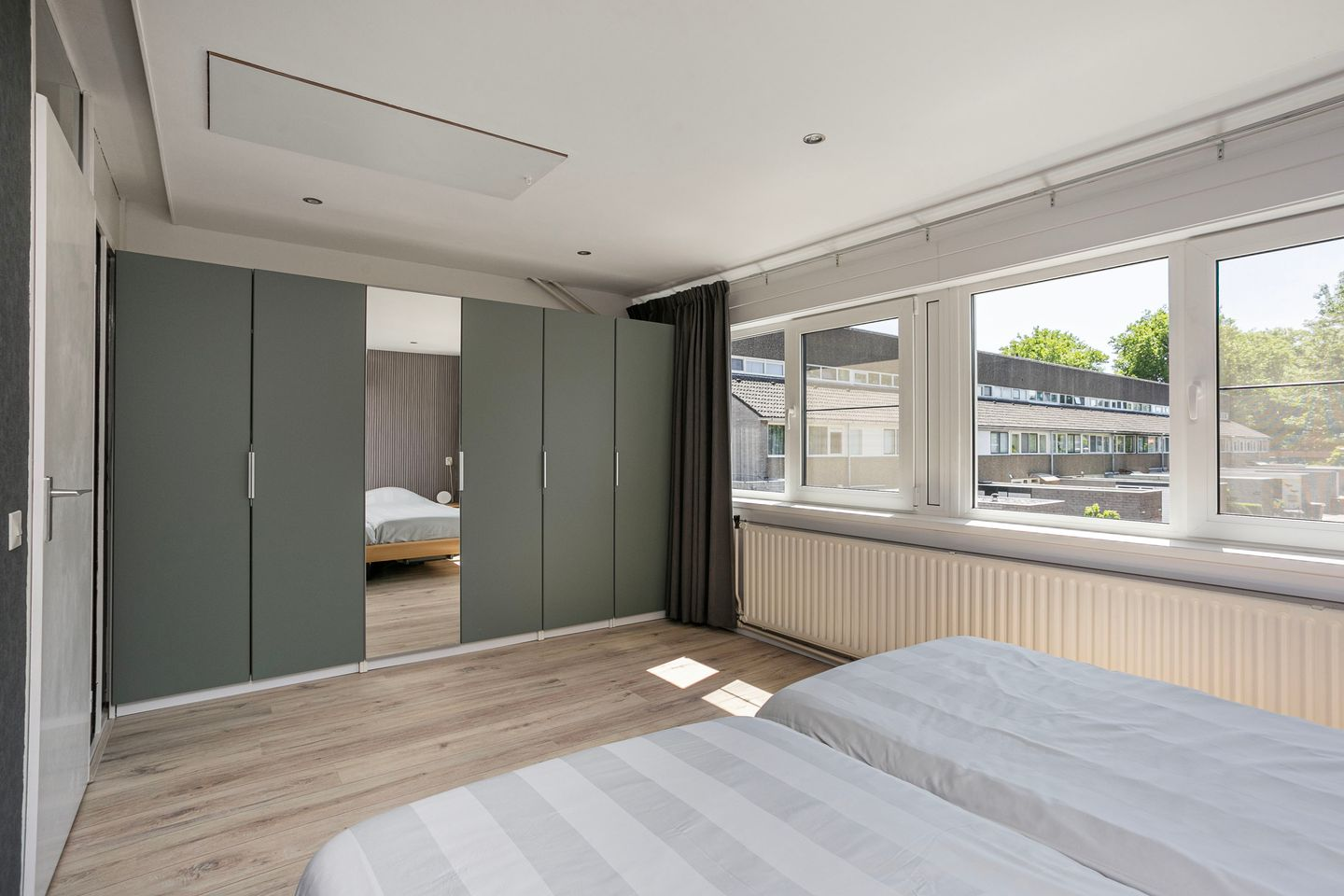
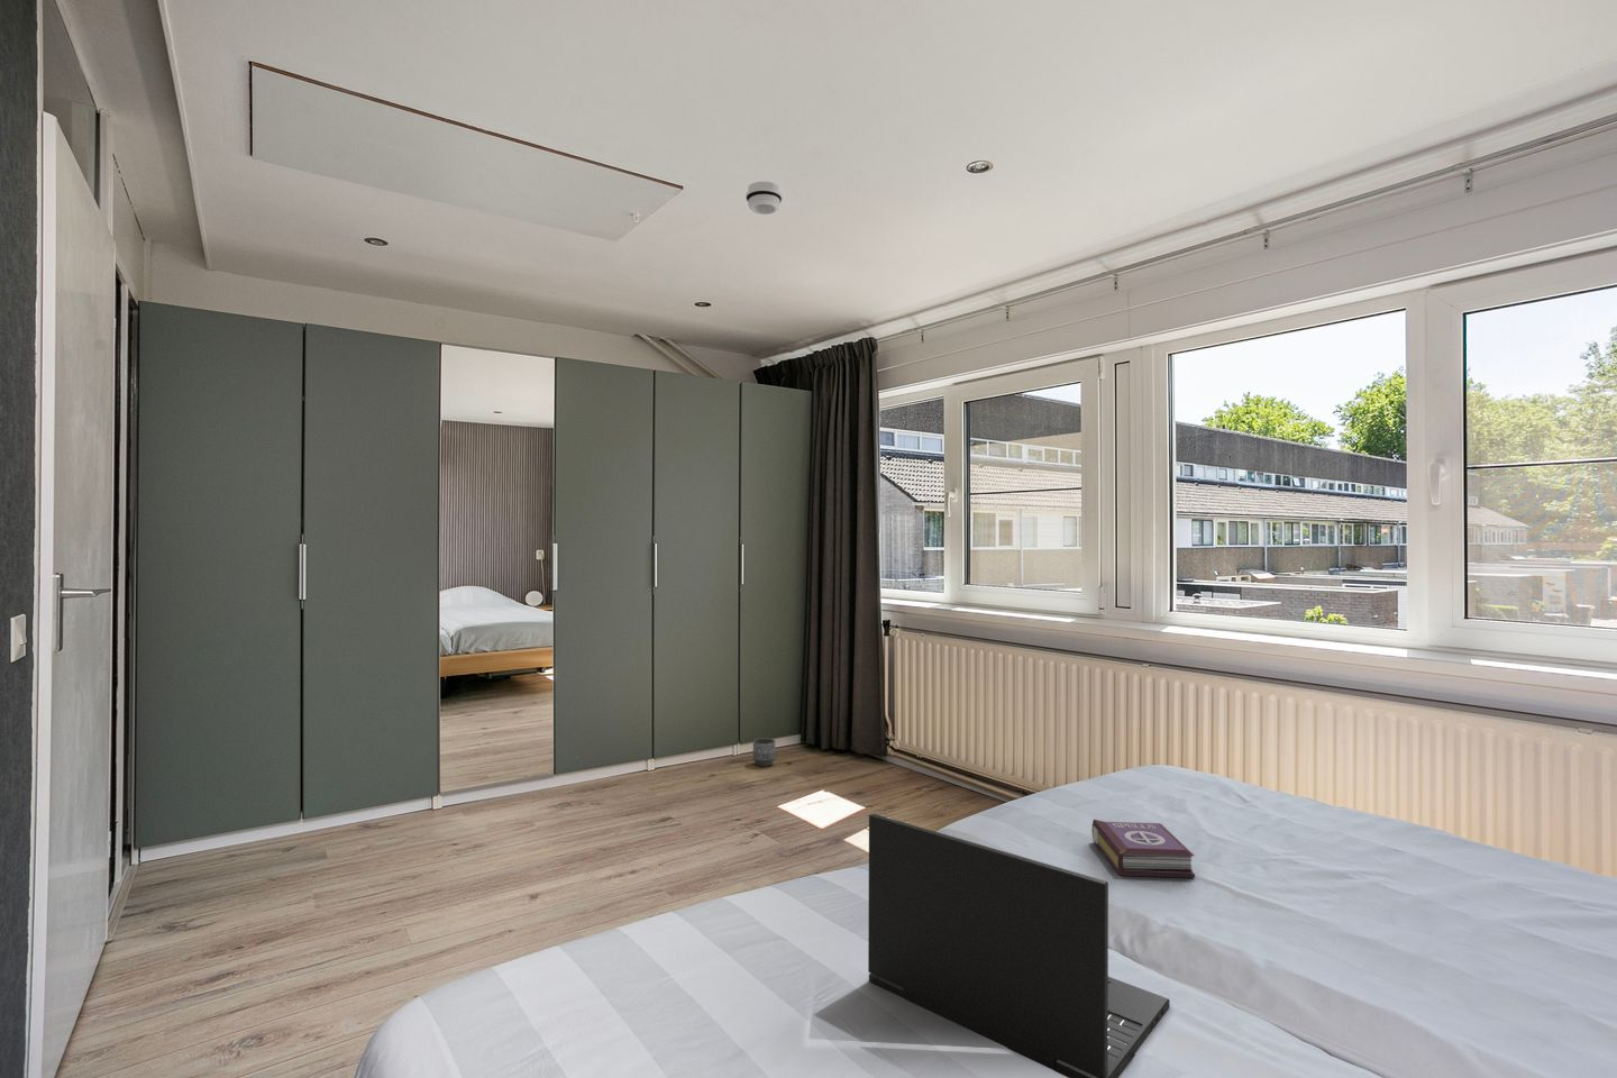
+ book (1139, 846)
+ laptop (1014, 910)
+ smoke detector (764, 197)
+ planter (764, 751)
